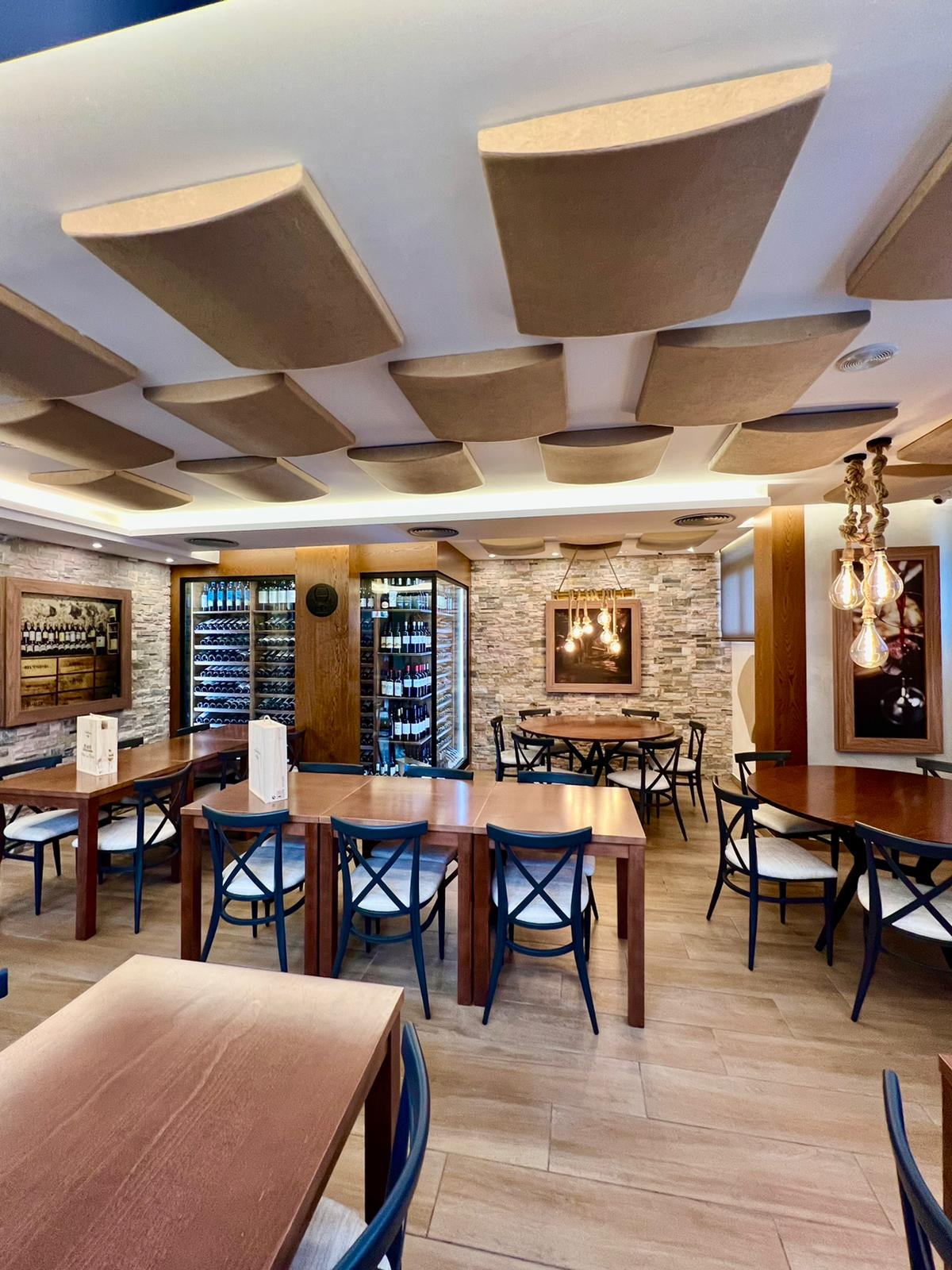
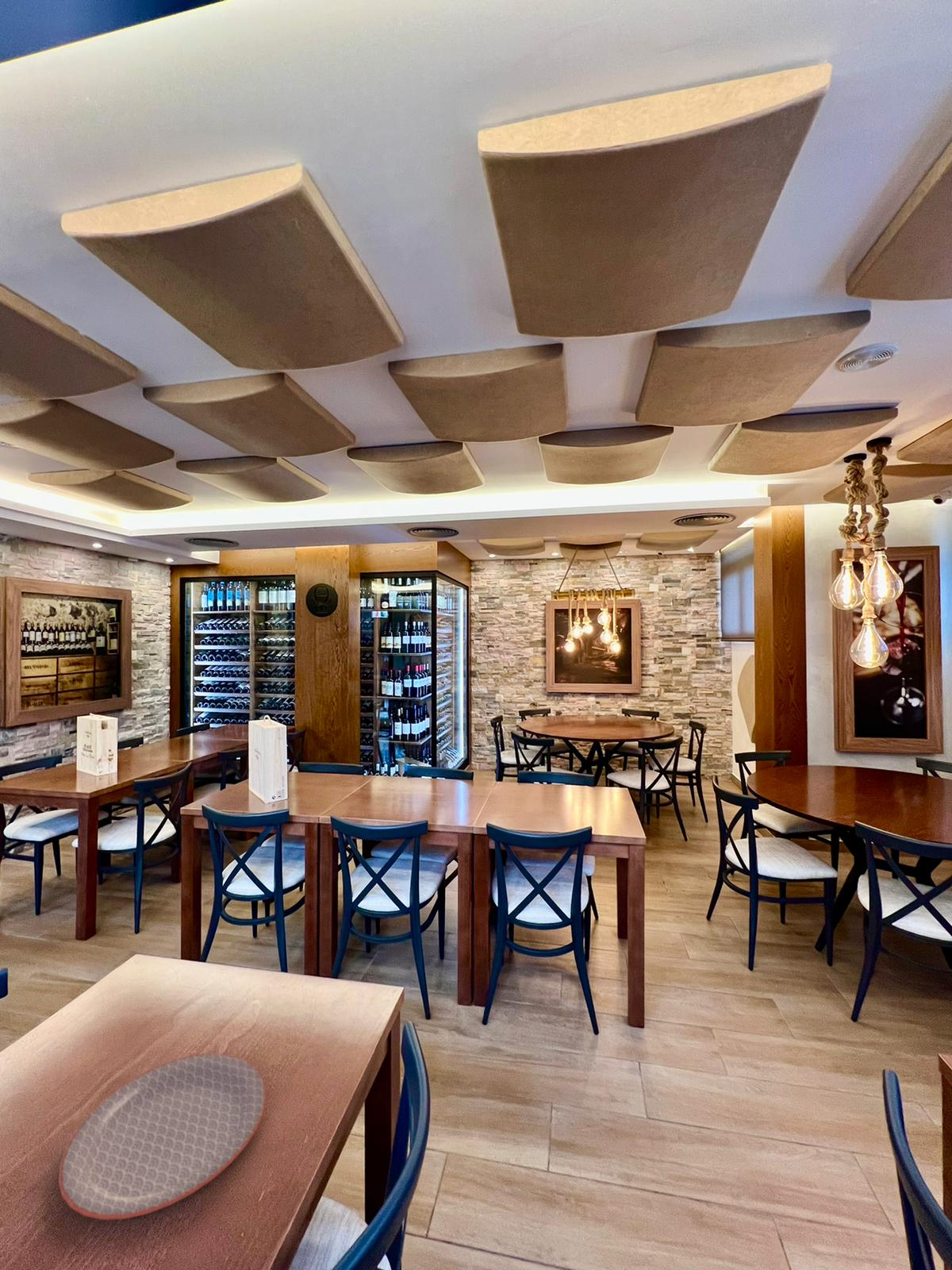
+ plate (171, 1128)
